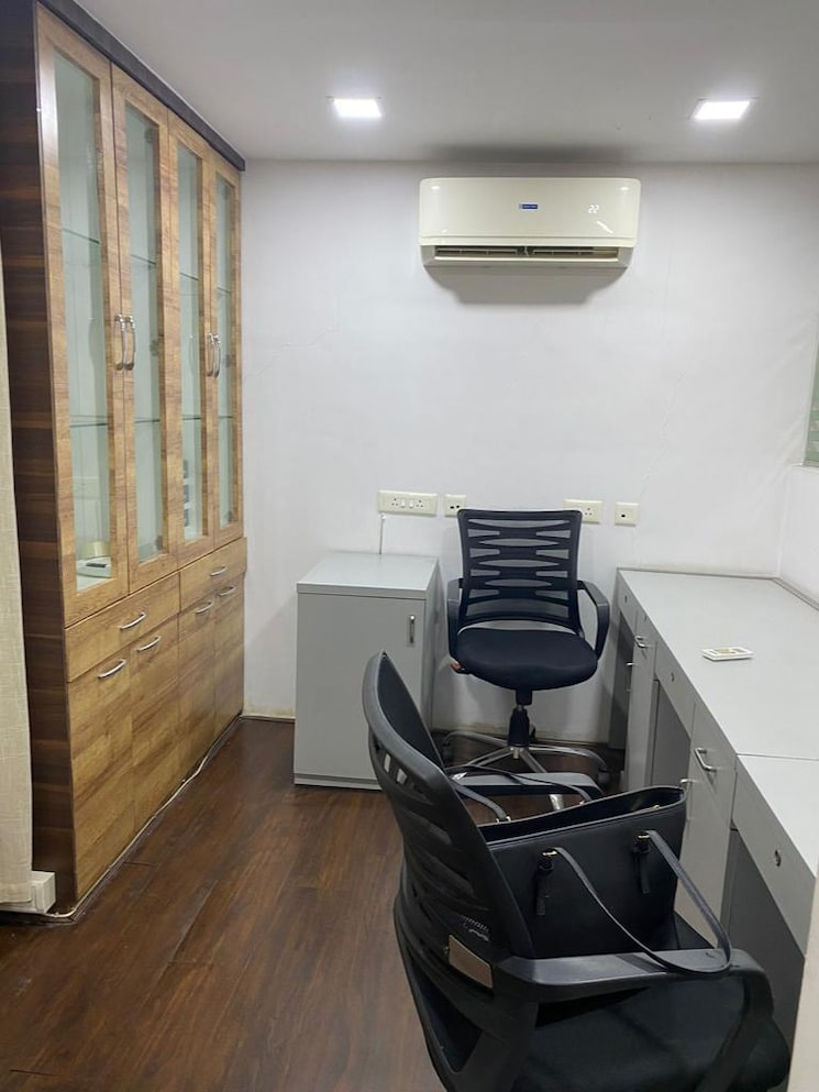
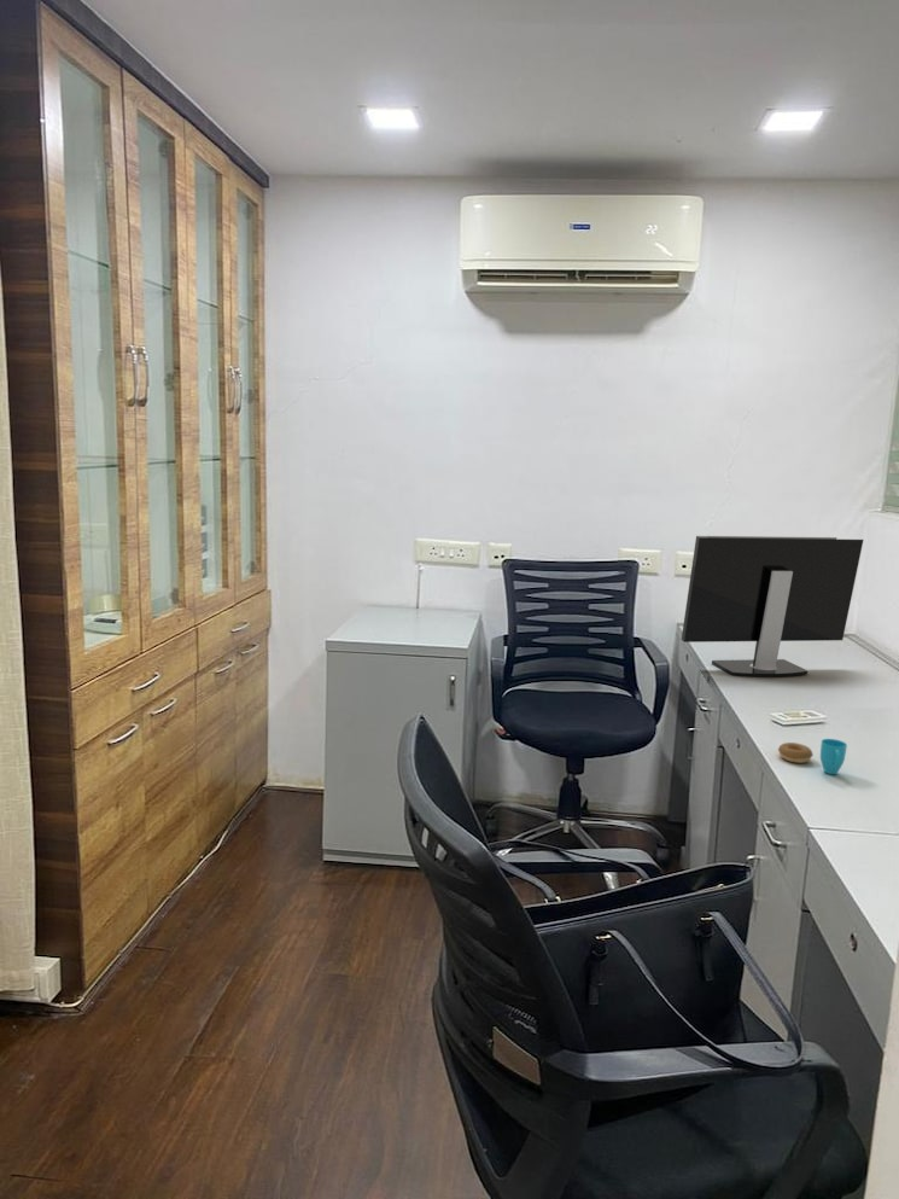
+ monitor (769, 604)
+ cup (811, 751)
